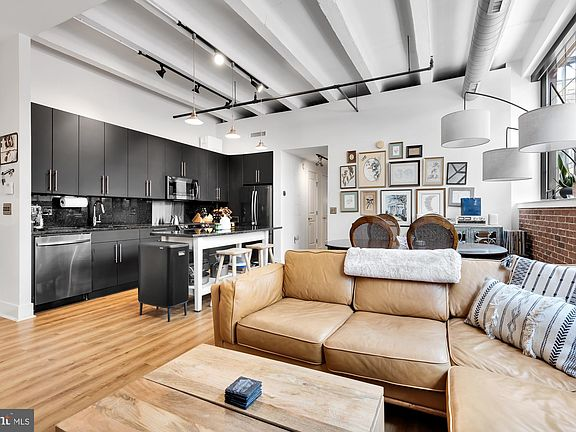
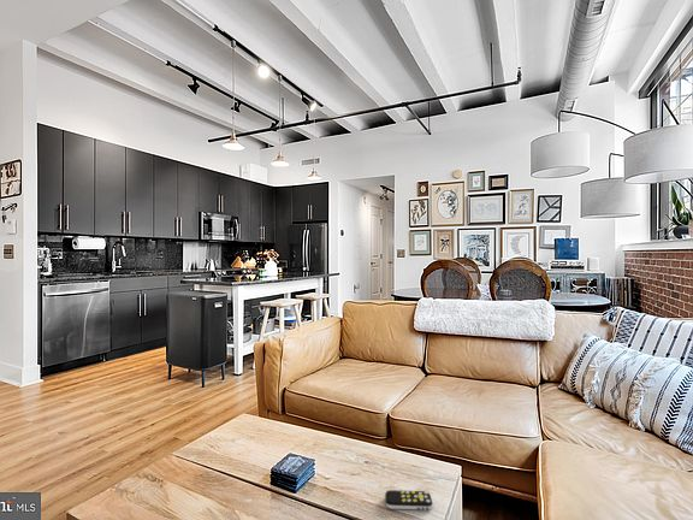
+ remote control (408, 498)
